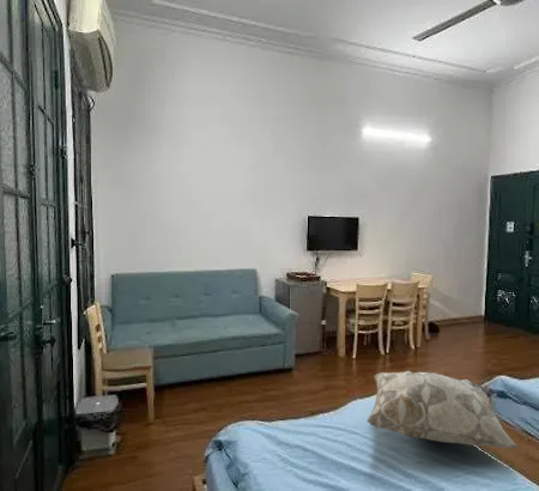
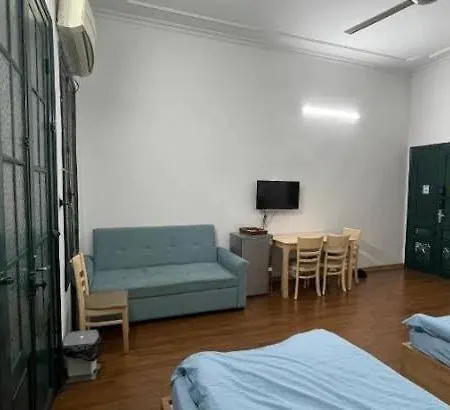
- decorative pillow (432, 404)
